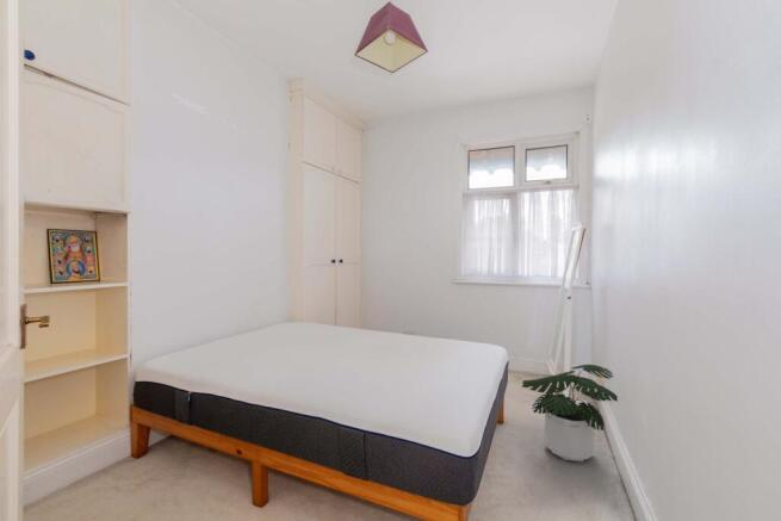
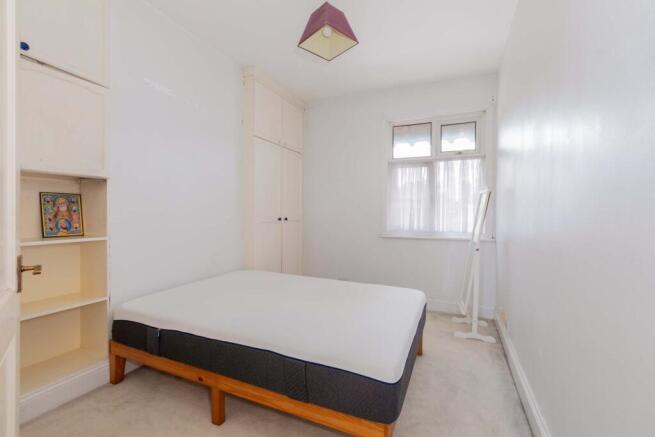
- potted plant (566, 409)
